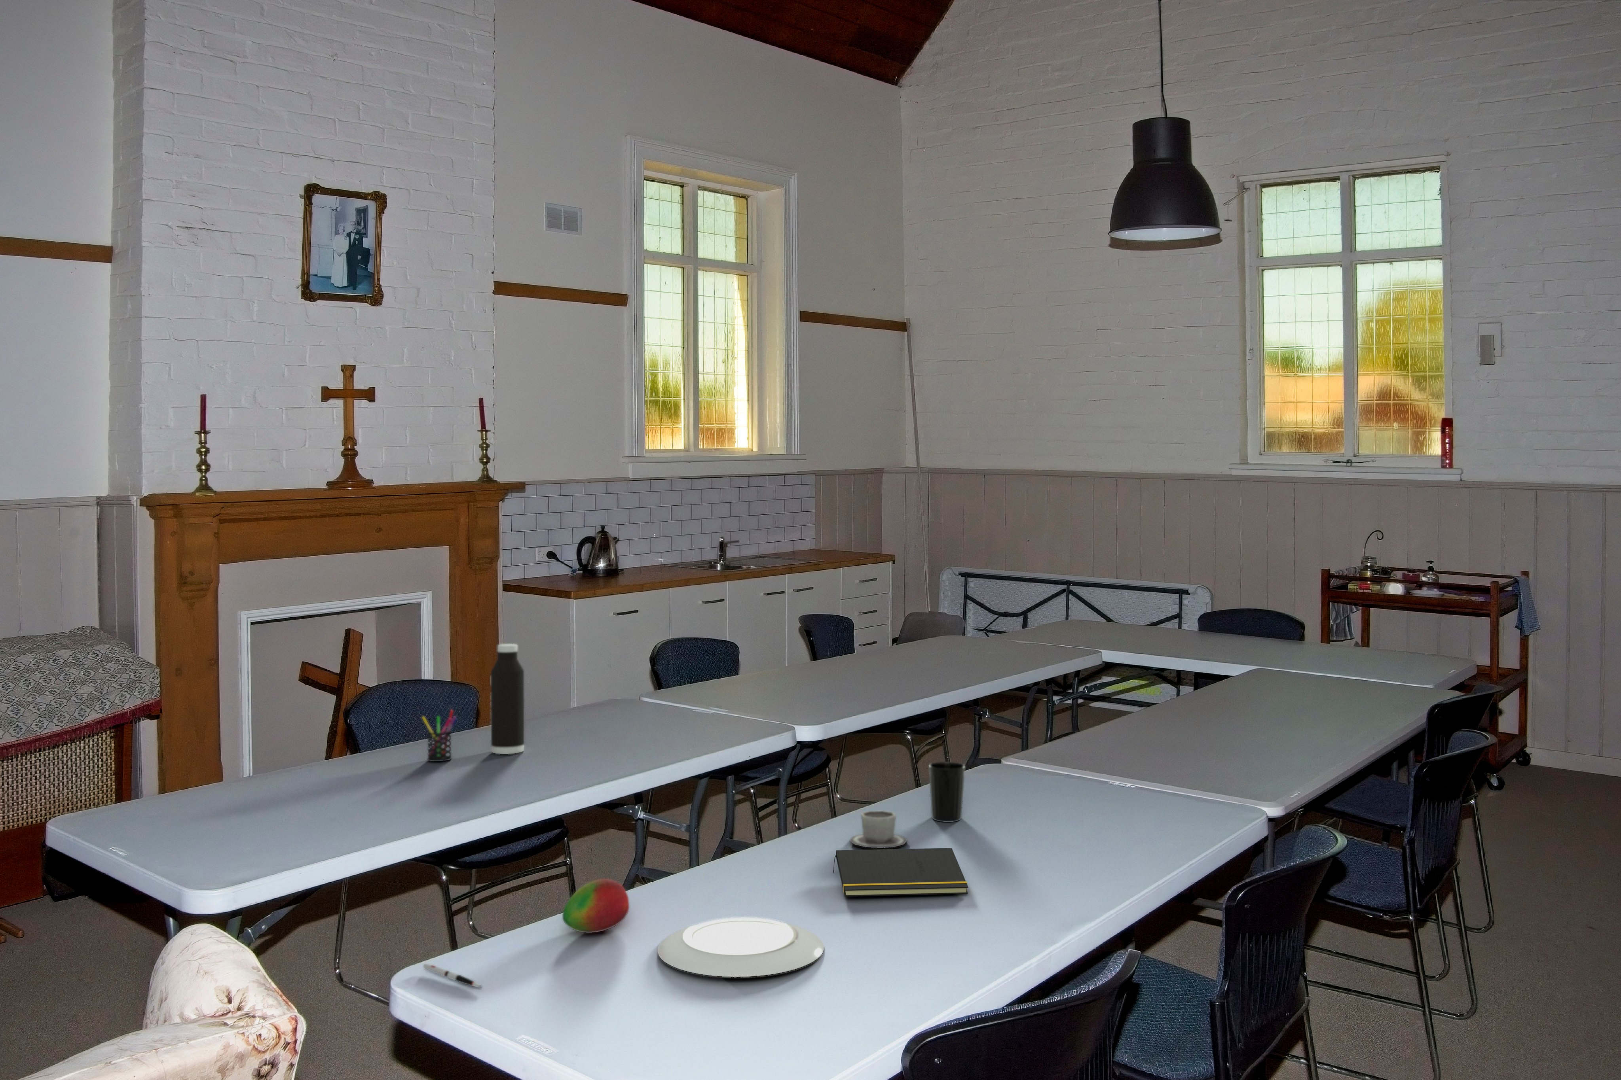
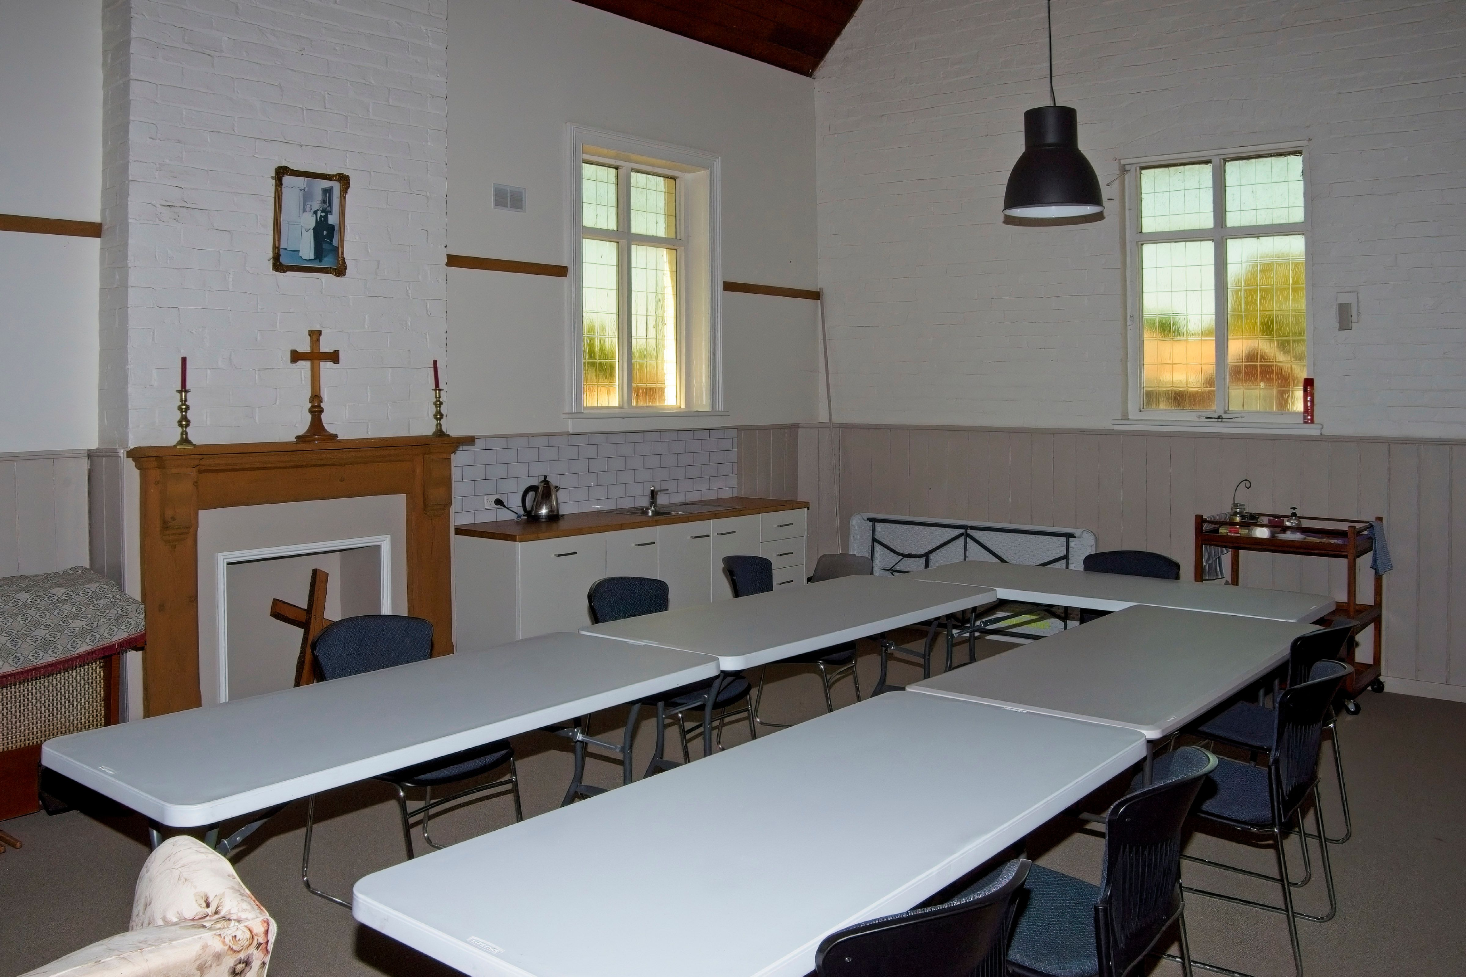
- water bottle (508, 698)
- cup (947, 792)
- cup (878, 829)
- notepad (900, 871)
- pen holder (440, 734)
- plate (741, 941)
- pen (452, 975)
- fruit (596, 905)
